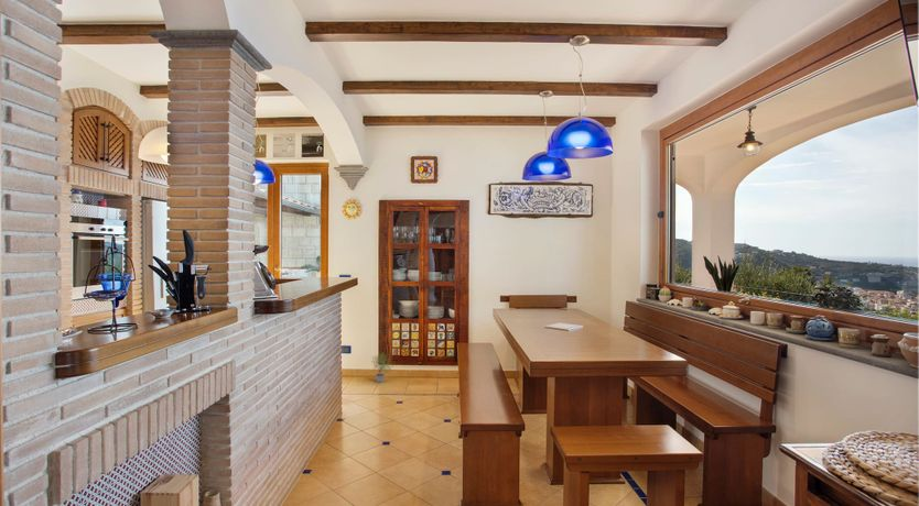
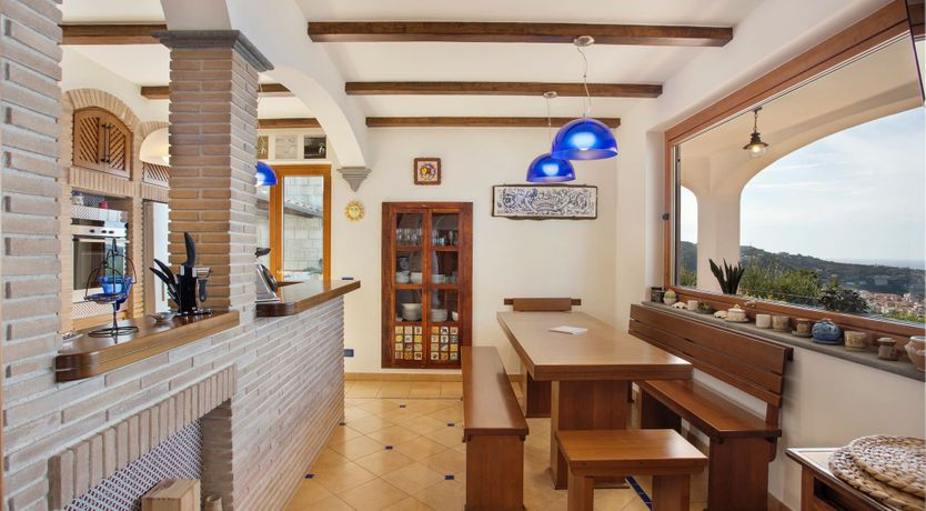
- potted plant (381, 365)
